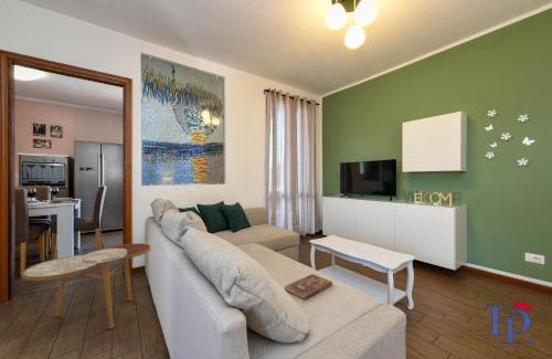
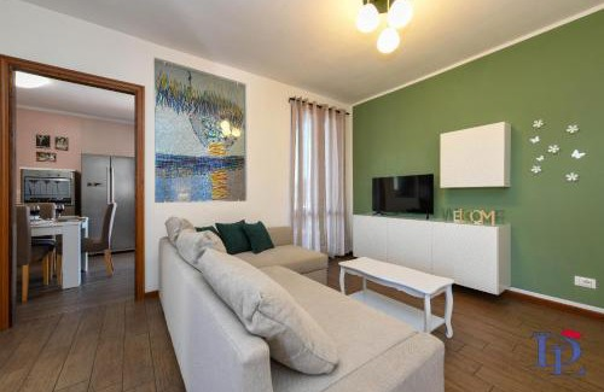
- side table (92, 276)
- bible (309, 285)
